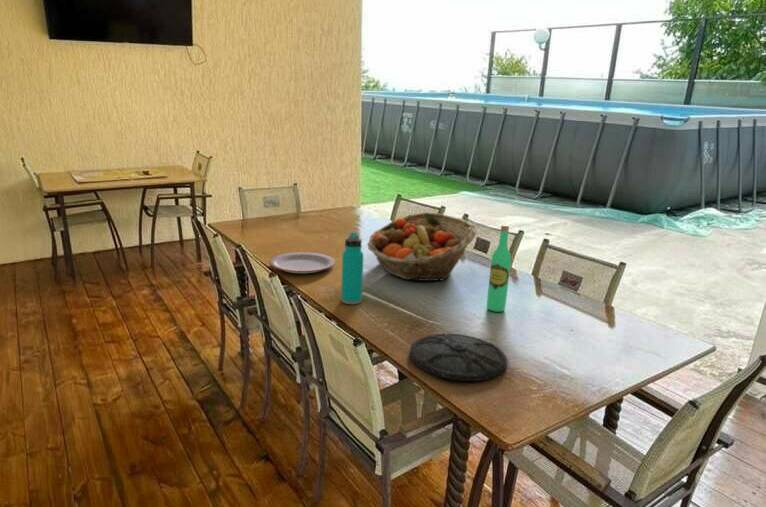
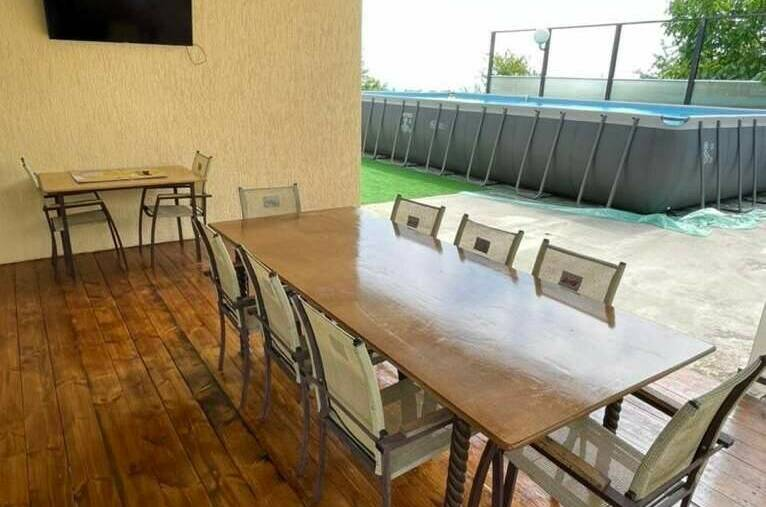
- wine bottle (500, 268)
- plate (458, 350)
- fruit basket (420, 244)
- water bottle (352, 267)
- plate (302, 263)
